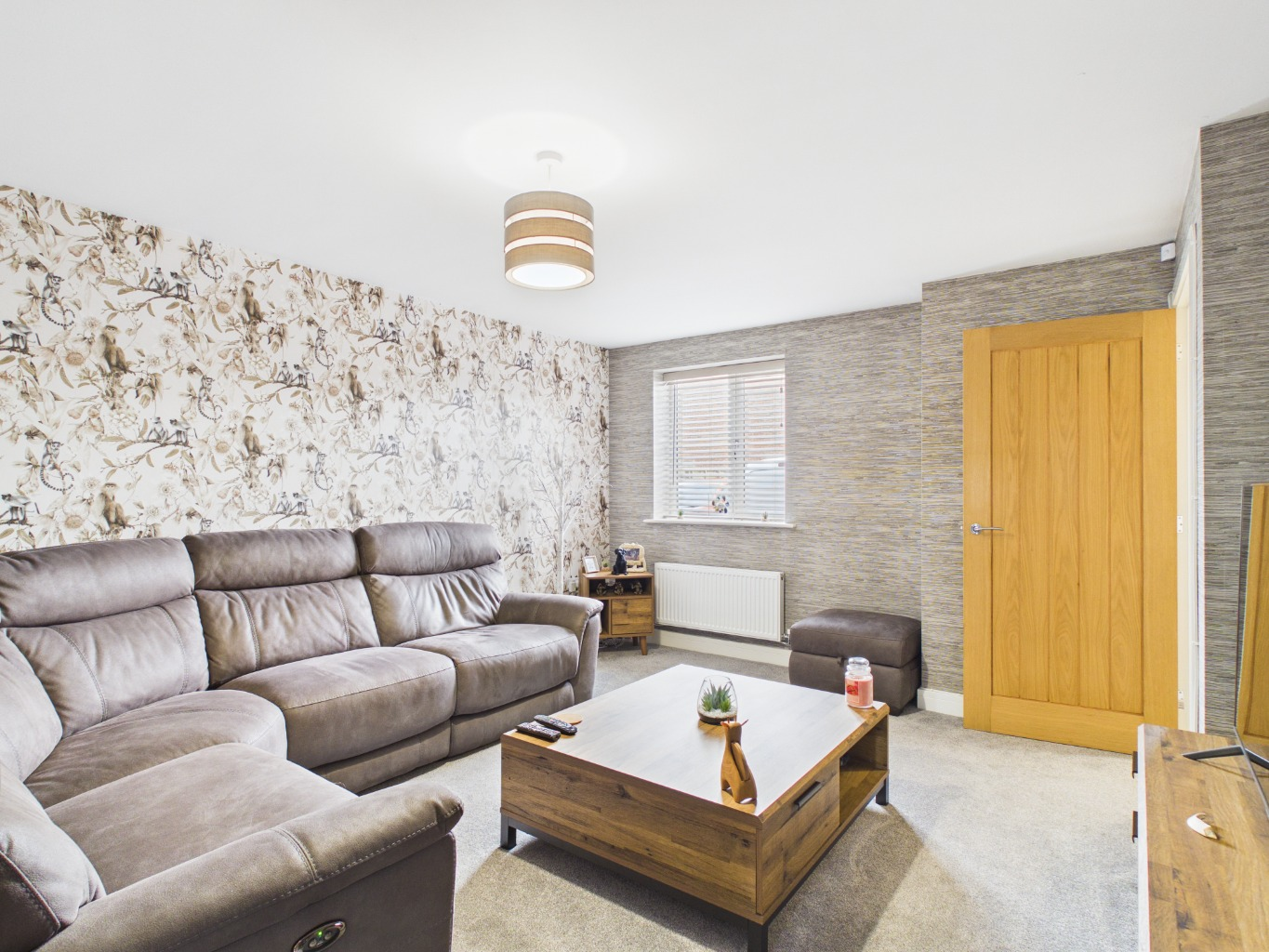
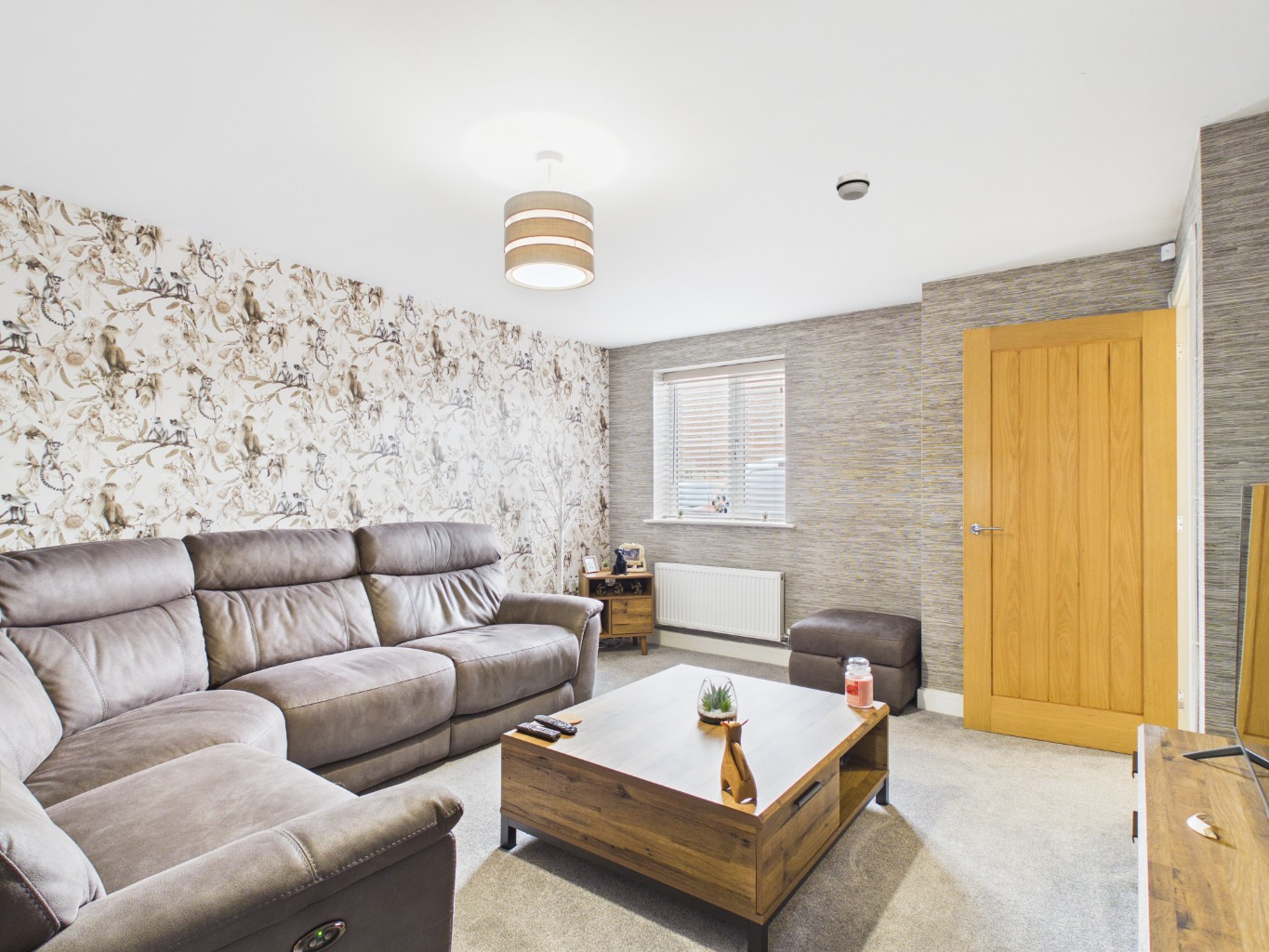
+ smoke detector (853, 186)
